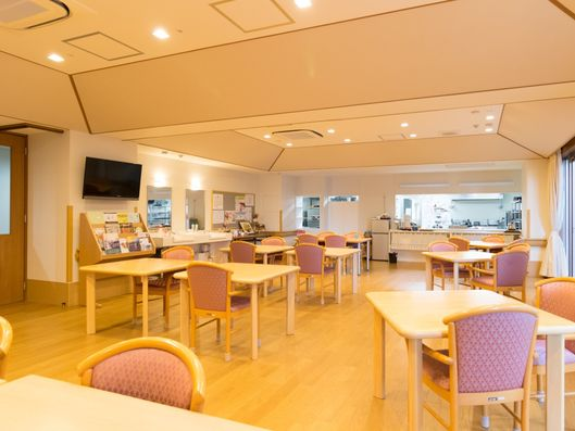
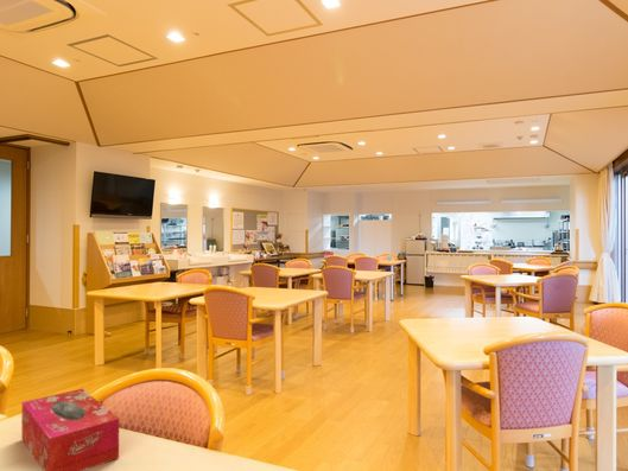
+ tissue box (68, 428)
